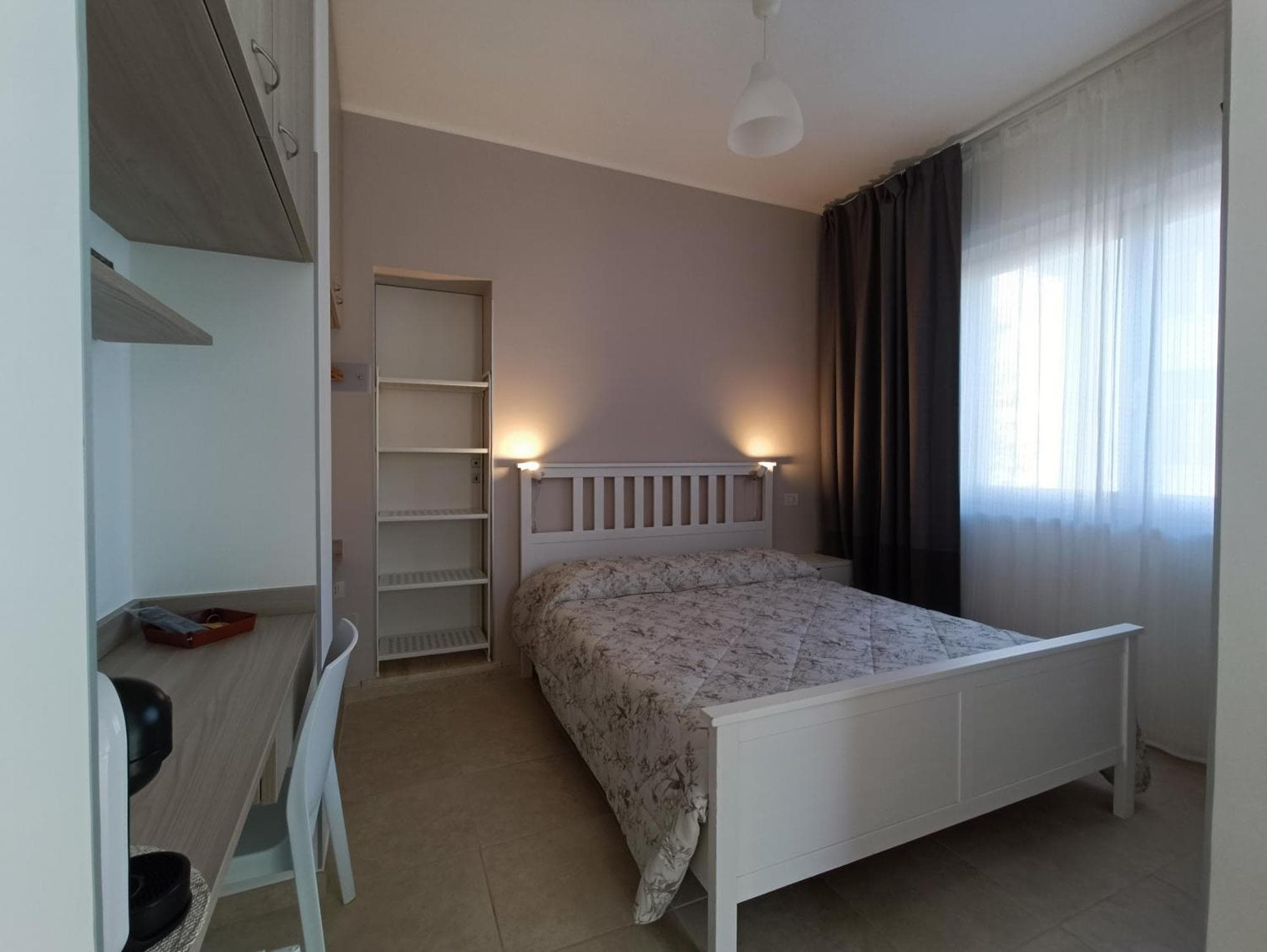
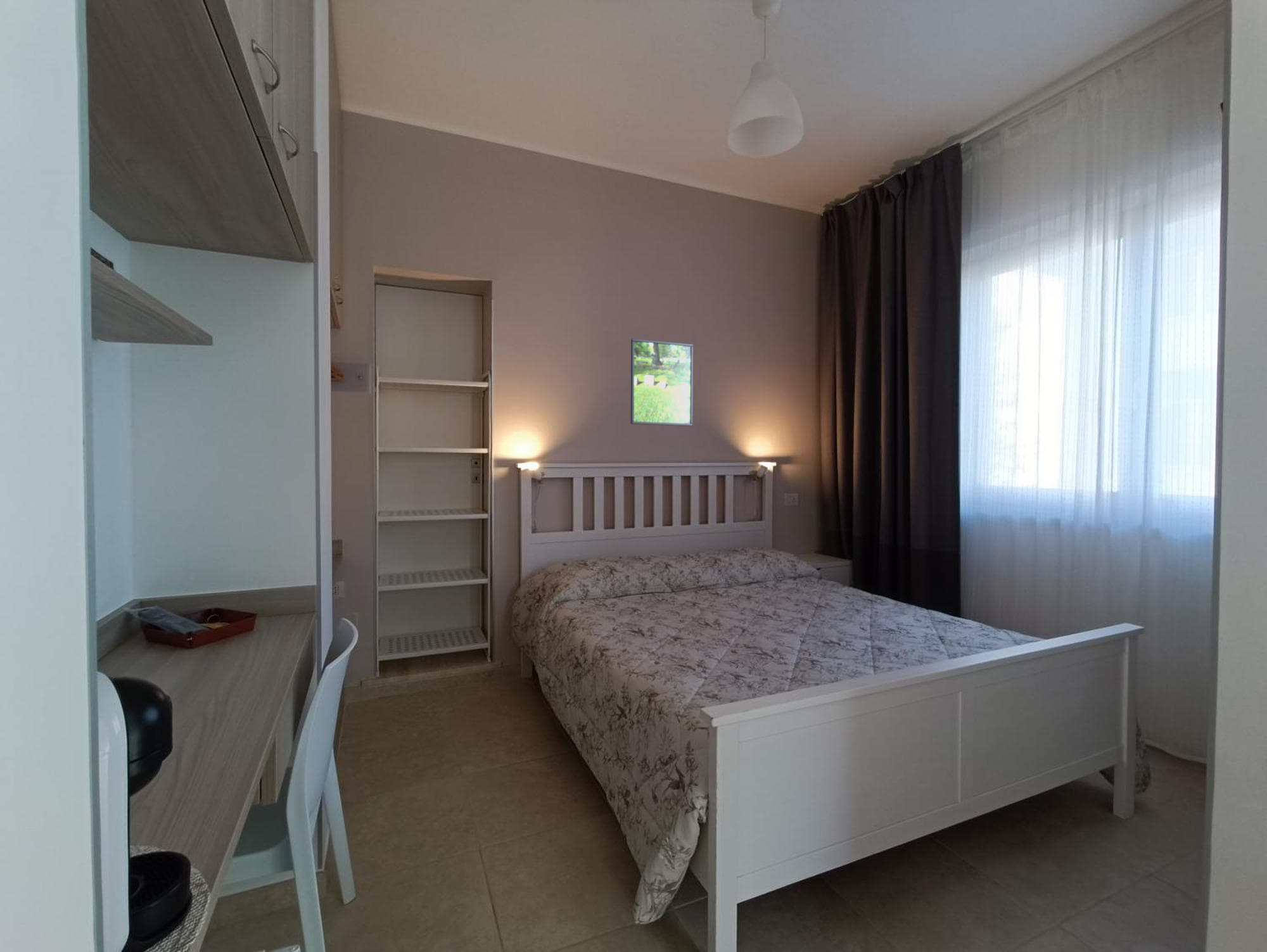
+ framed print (662, 383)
